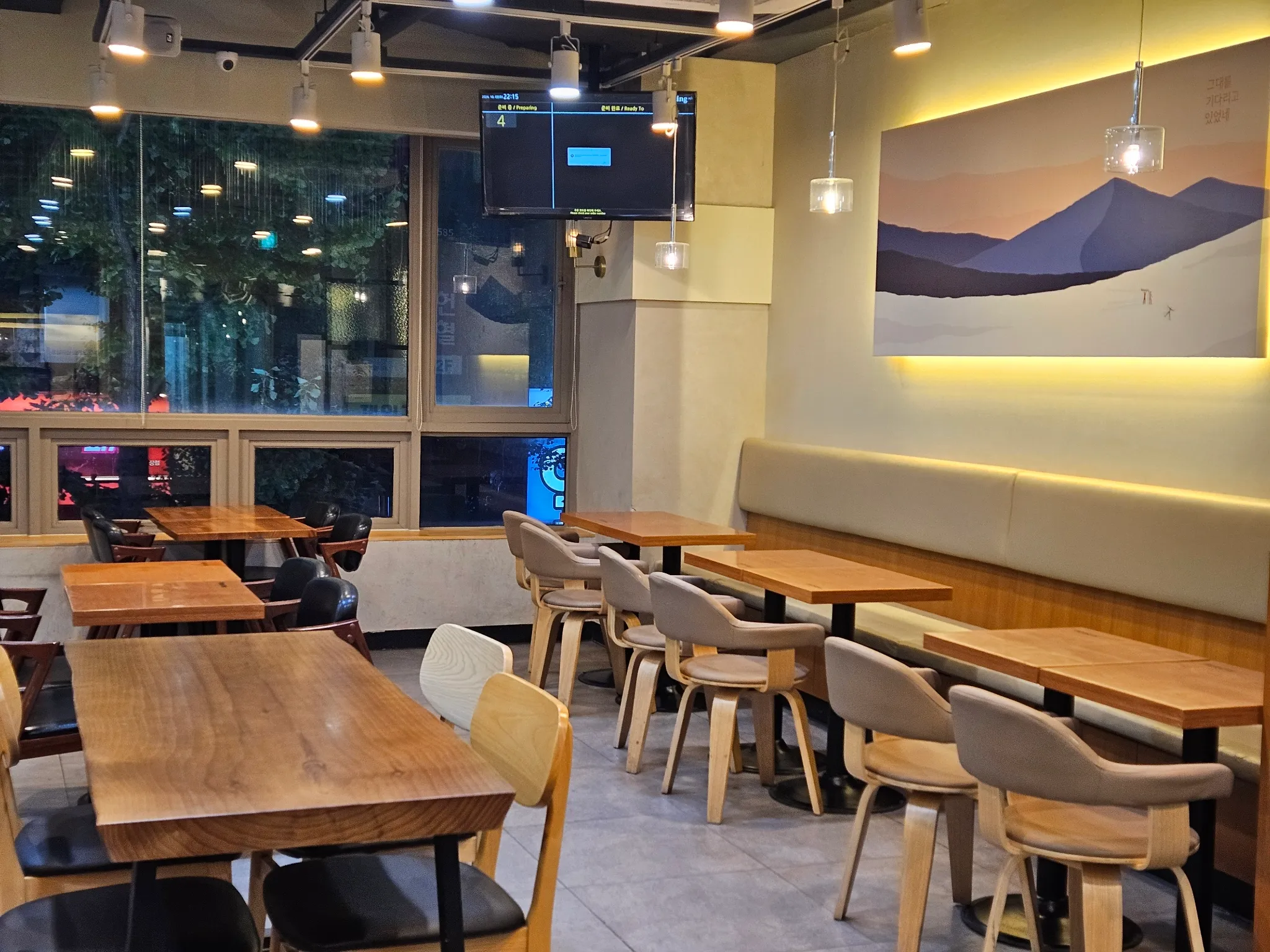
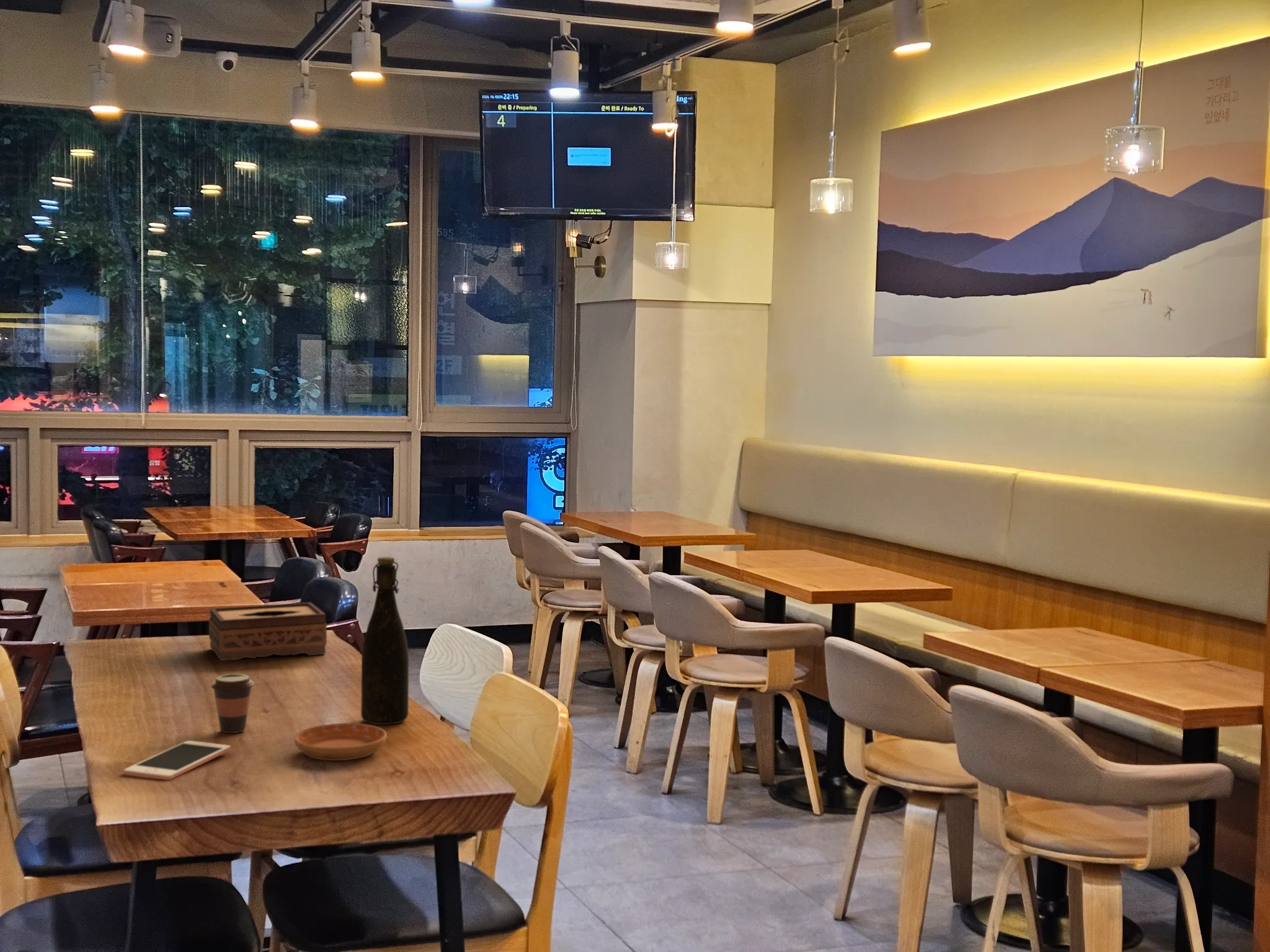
+ tissue box (267, 631)
+ saucer (340, 743)
+ bottle (385, 639)
+ coffee cup (233, 703)
+ cell phone (179, 759)
